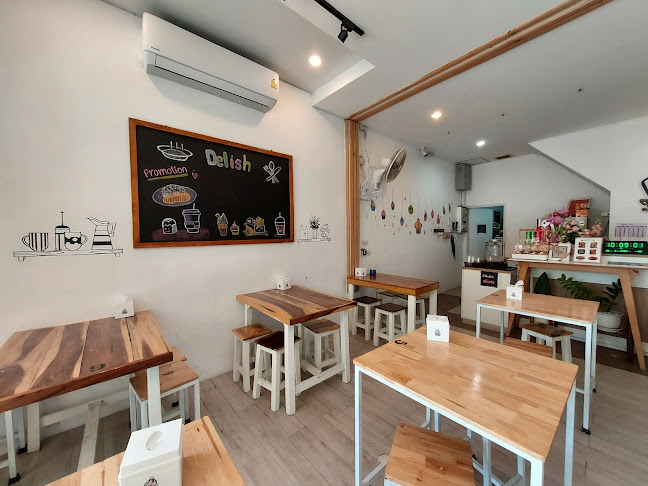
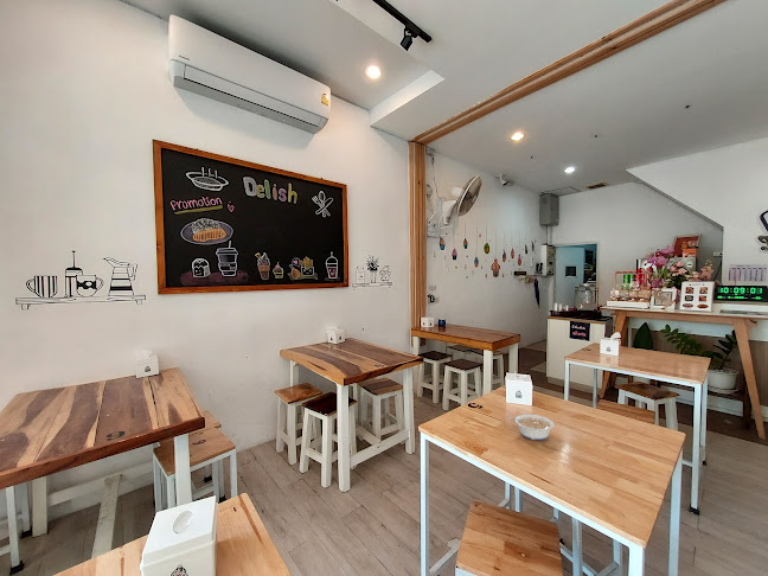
+ legume (532, 427)
